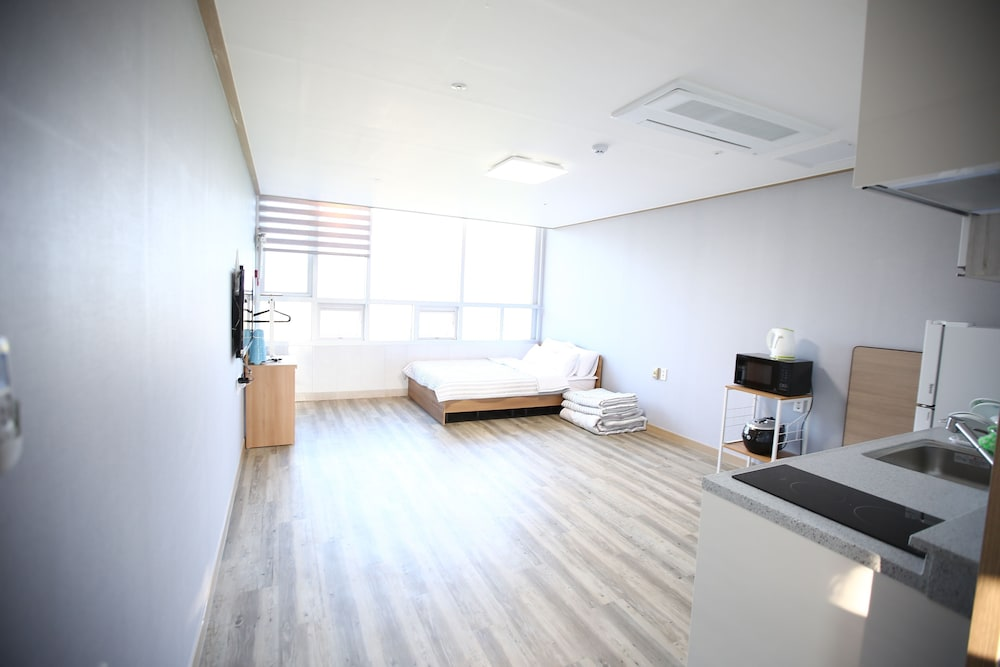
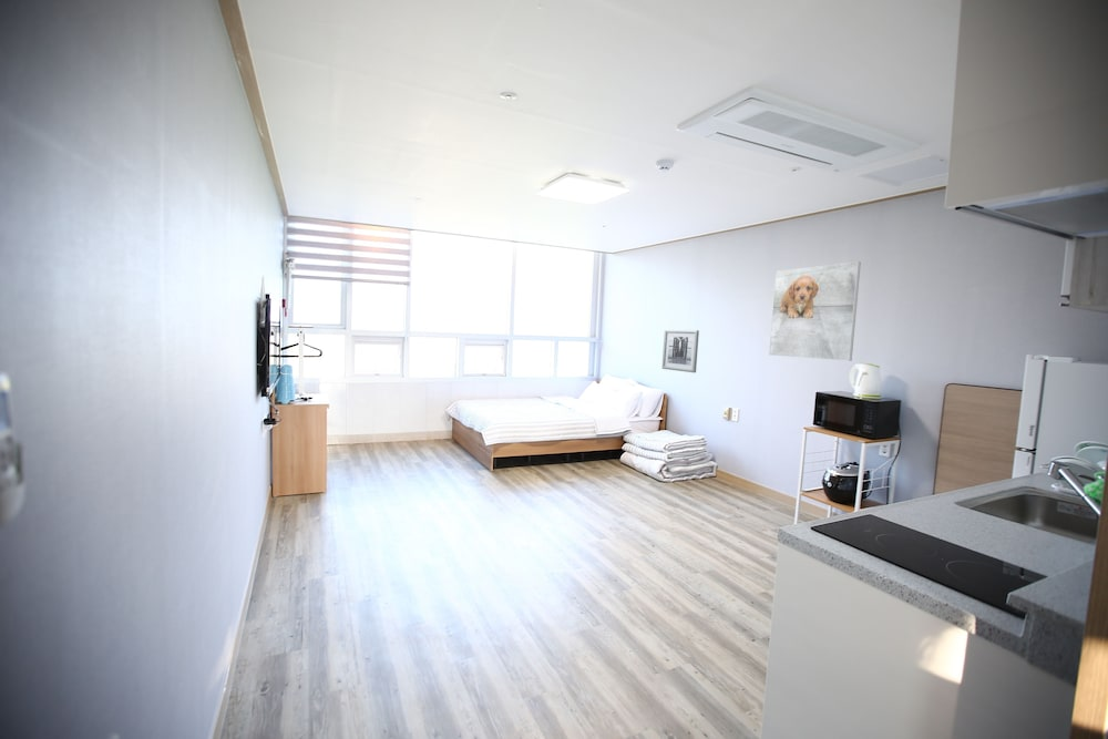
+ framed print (810, 312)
+ wall art (679, 350)
